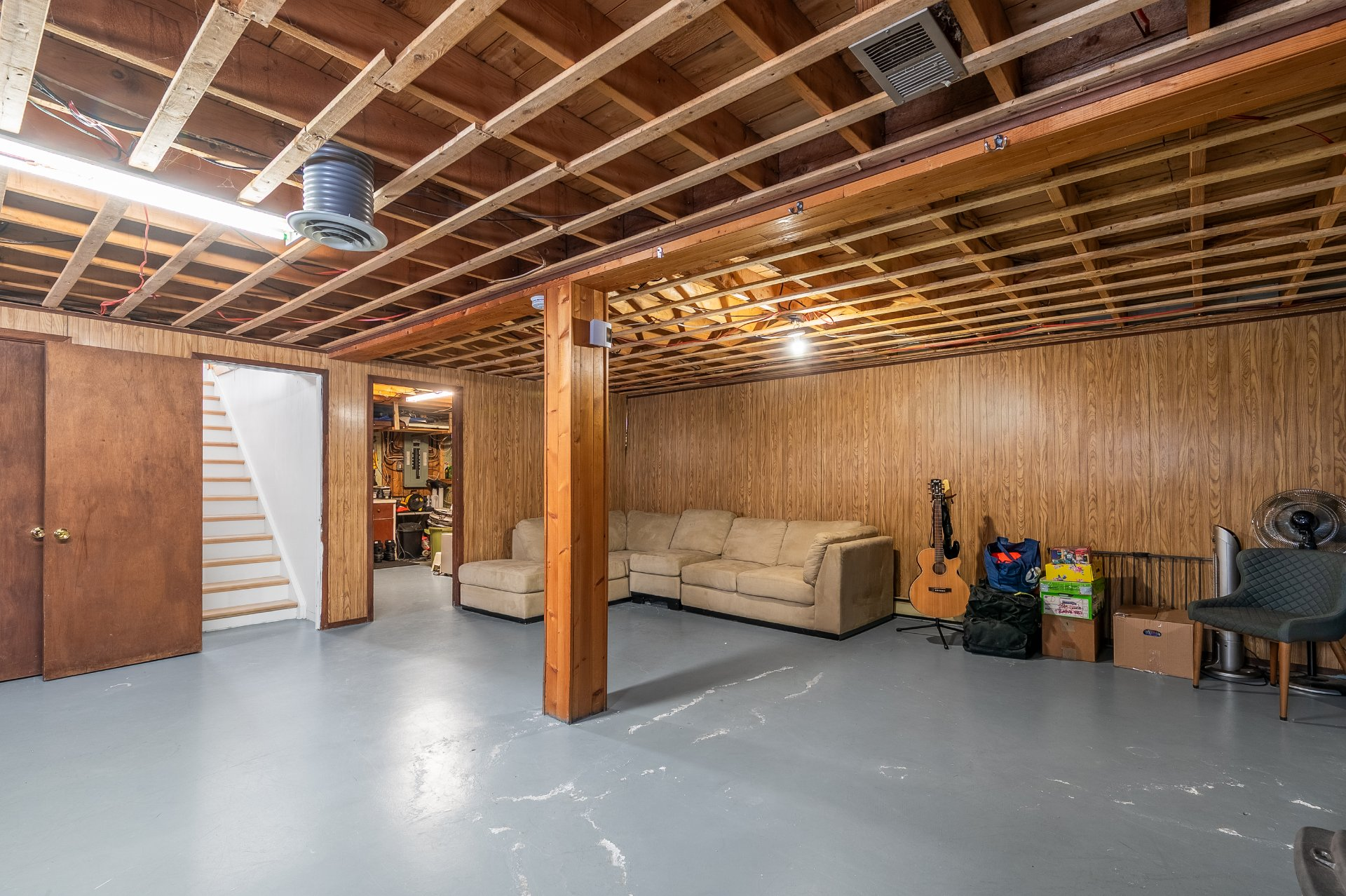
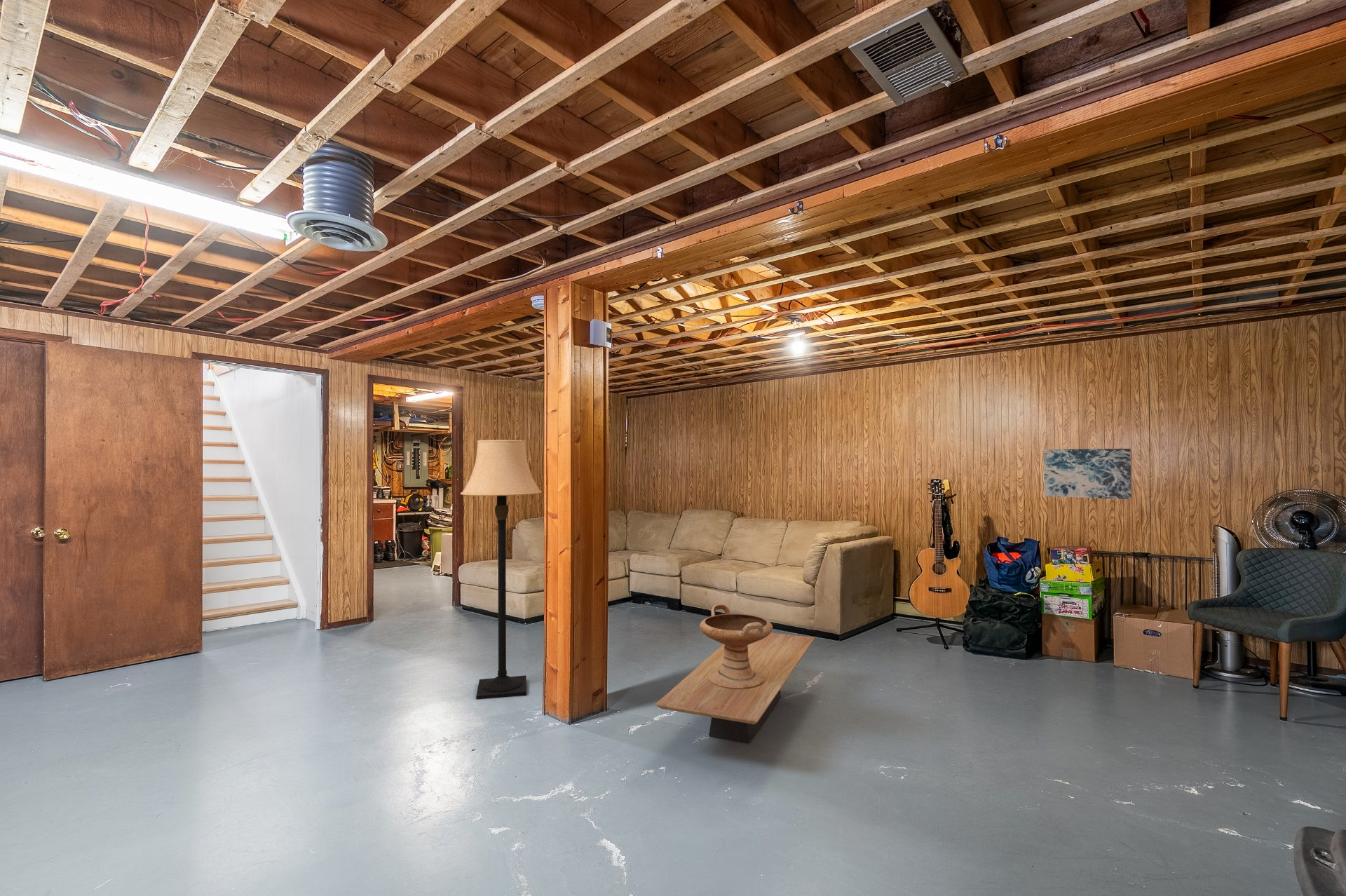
+ coffee table (747, 691)
+ lamp (502, 564)
+ decorative bowl (735, 645)
+ wall art (1086, 473)
